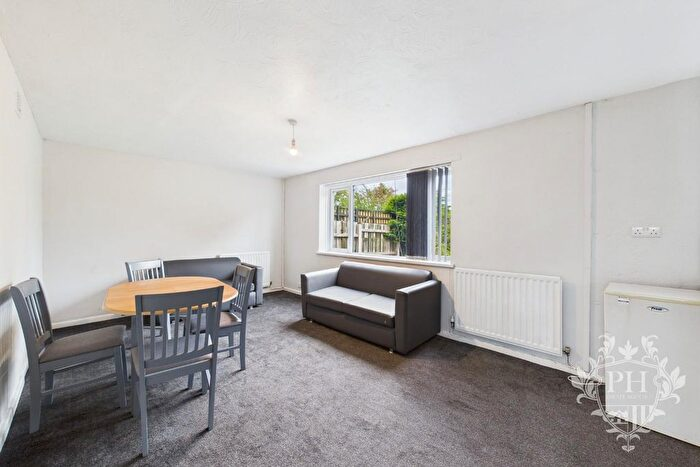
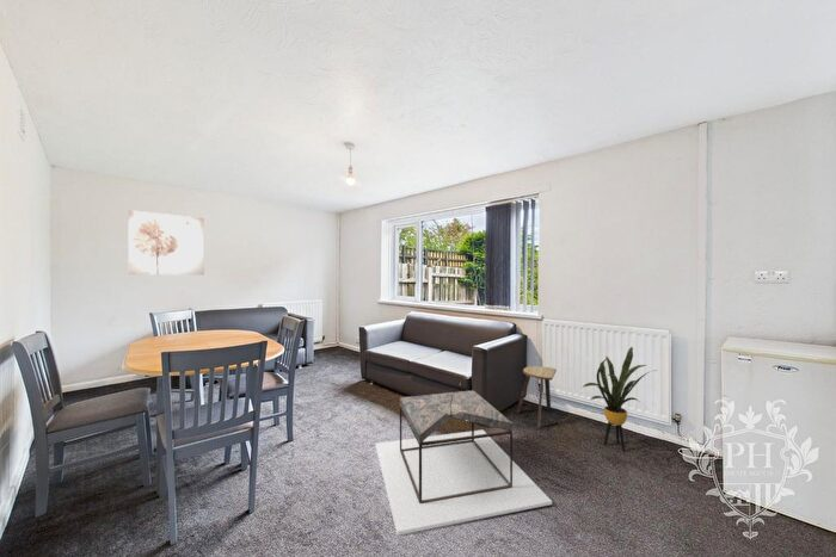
+ wall art (168, 245)
+ coffee table (450, 434)
+ house plant (621, 398)
+ stool (540, 392)
